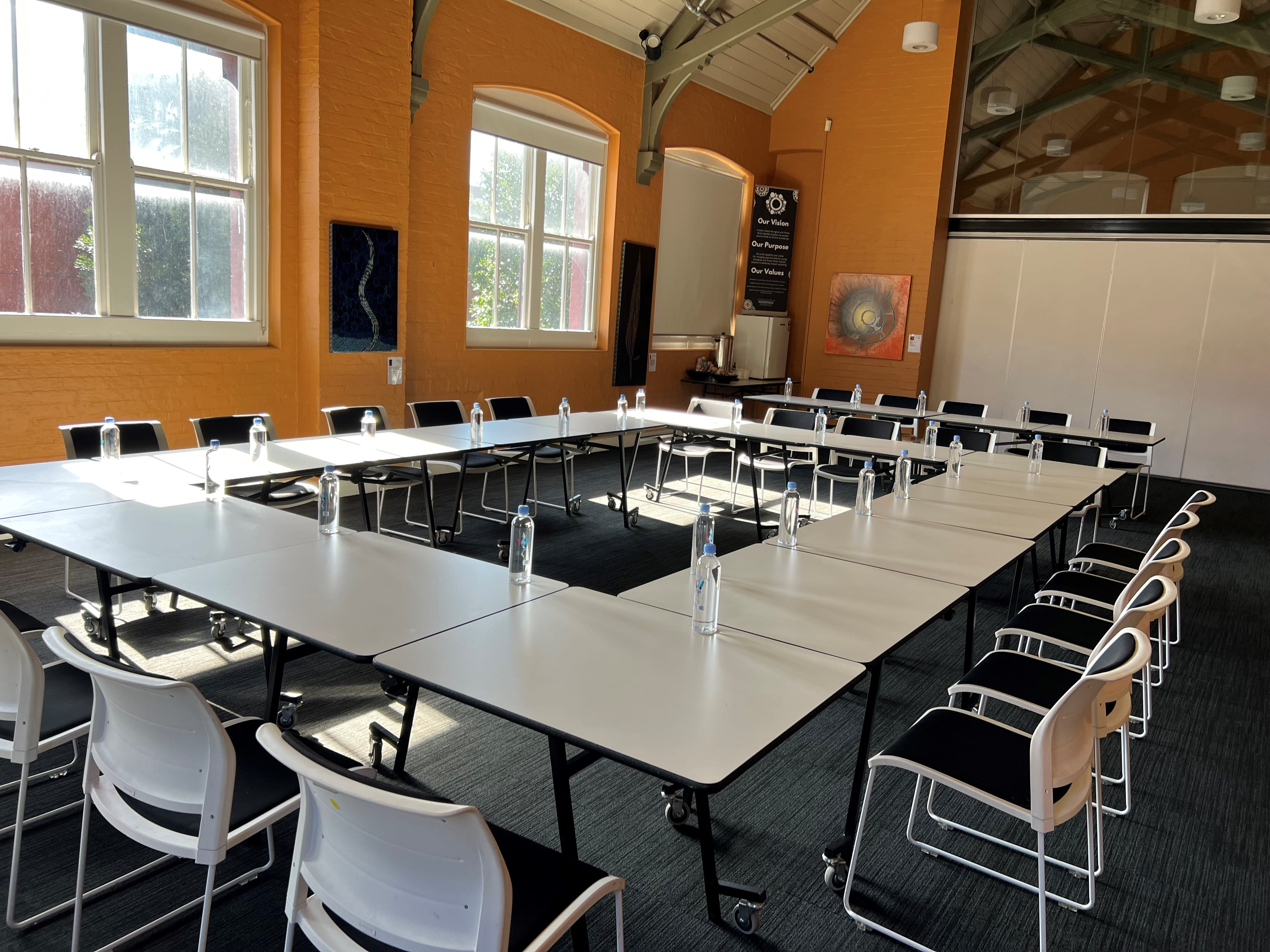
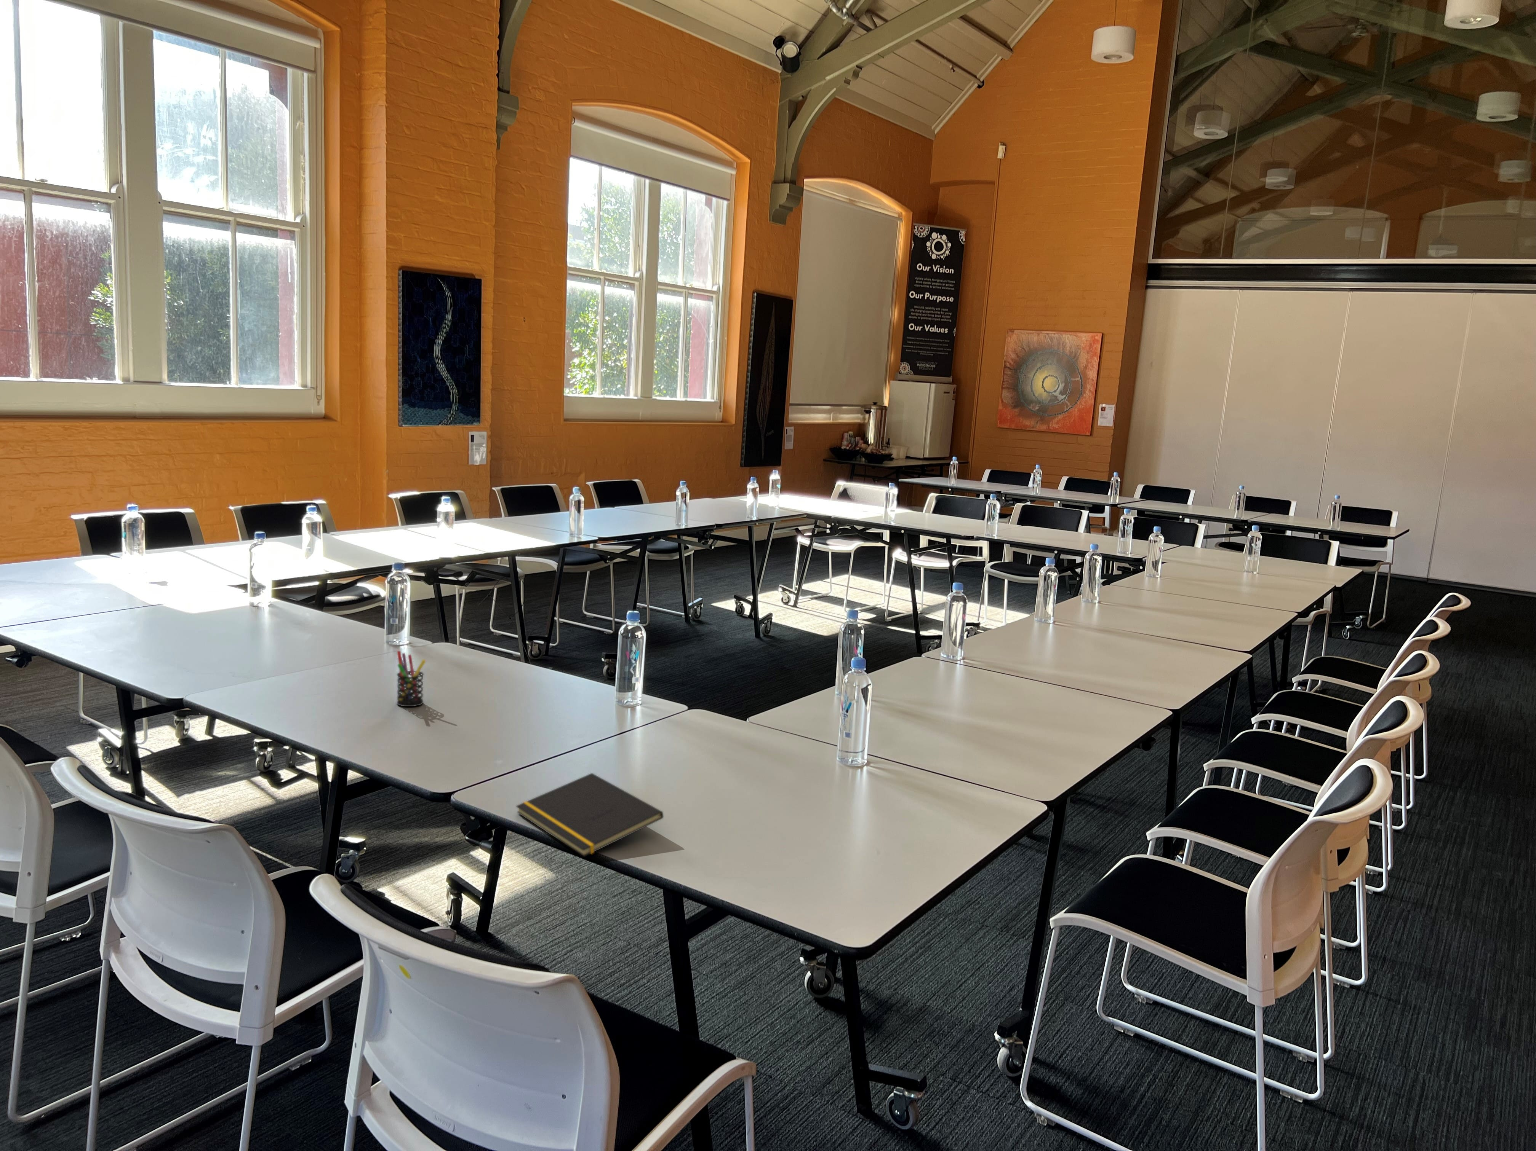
+ notepad (588, 812)
+ pen holder (408, 678)
